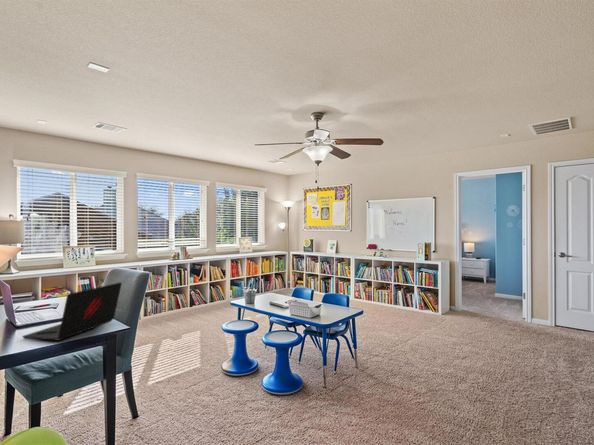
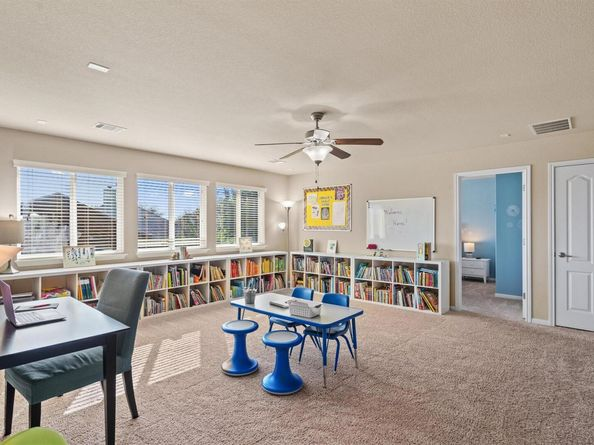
- laptop (75, 308)
